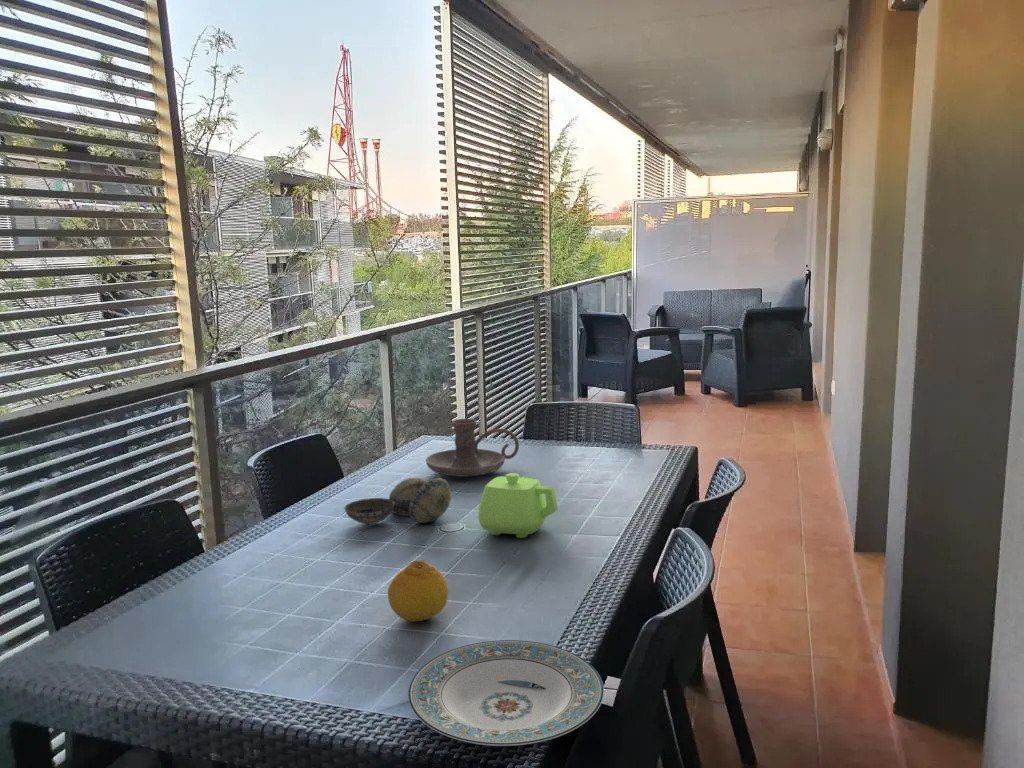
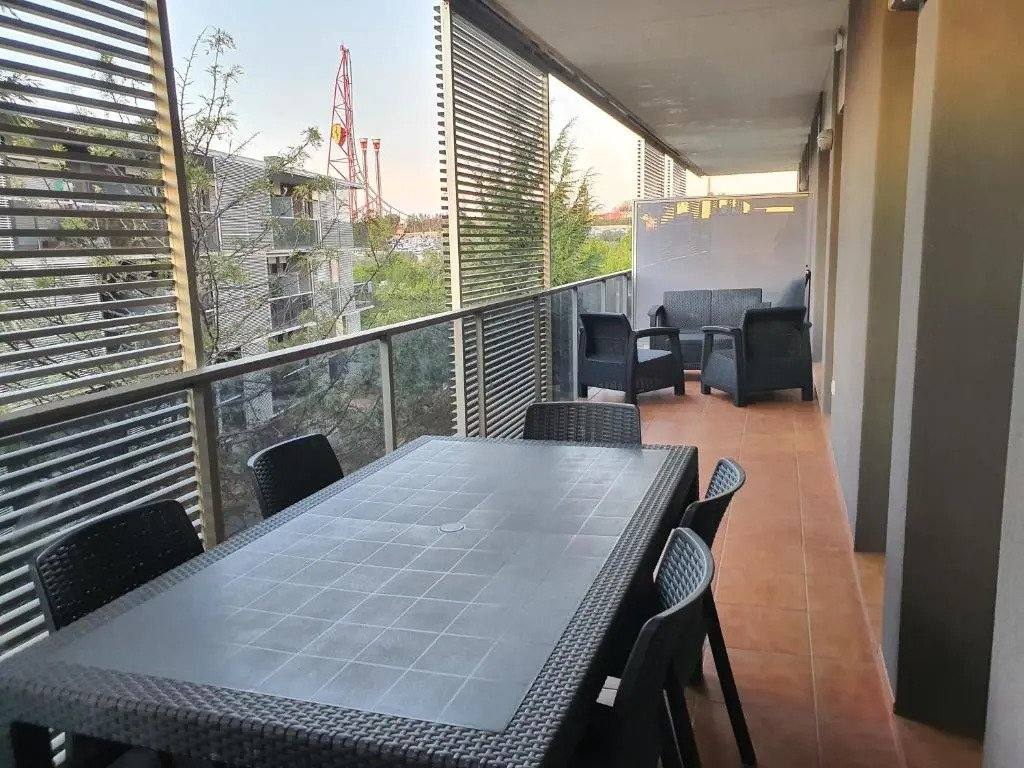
- teapot (523, 499)
- plate (506, 697)
- candle holder (473, 445)
- fruit (418, 589)
- decorative bowl (404, 493)
